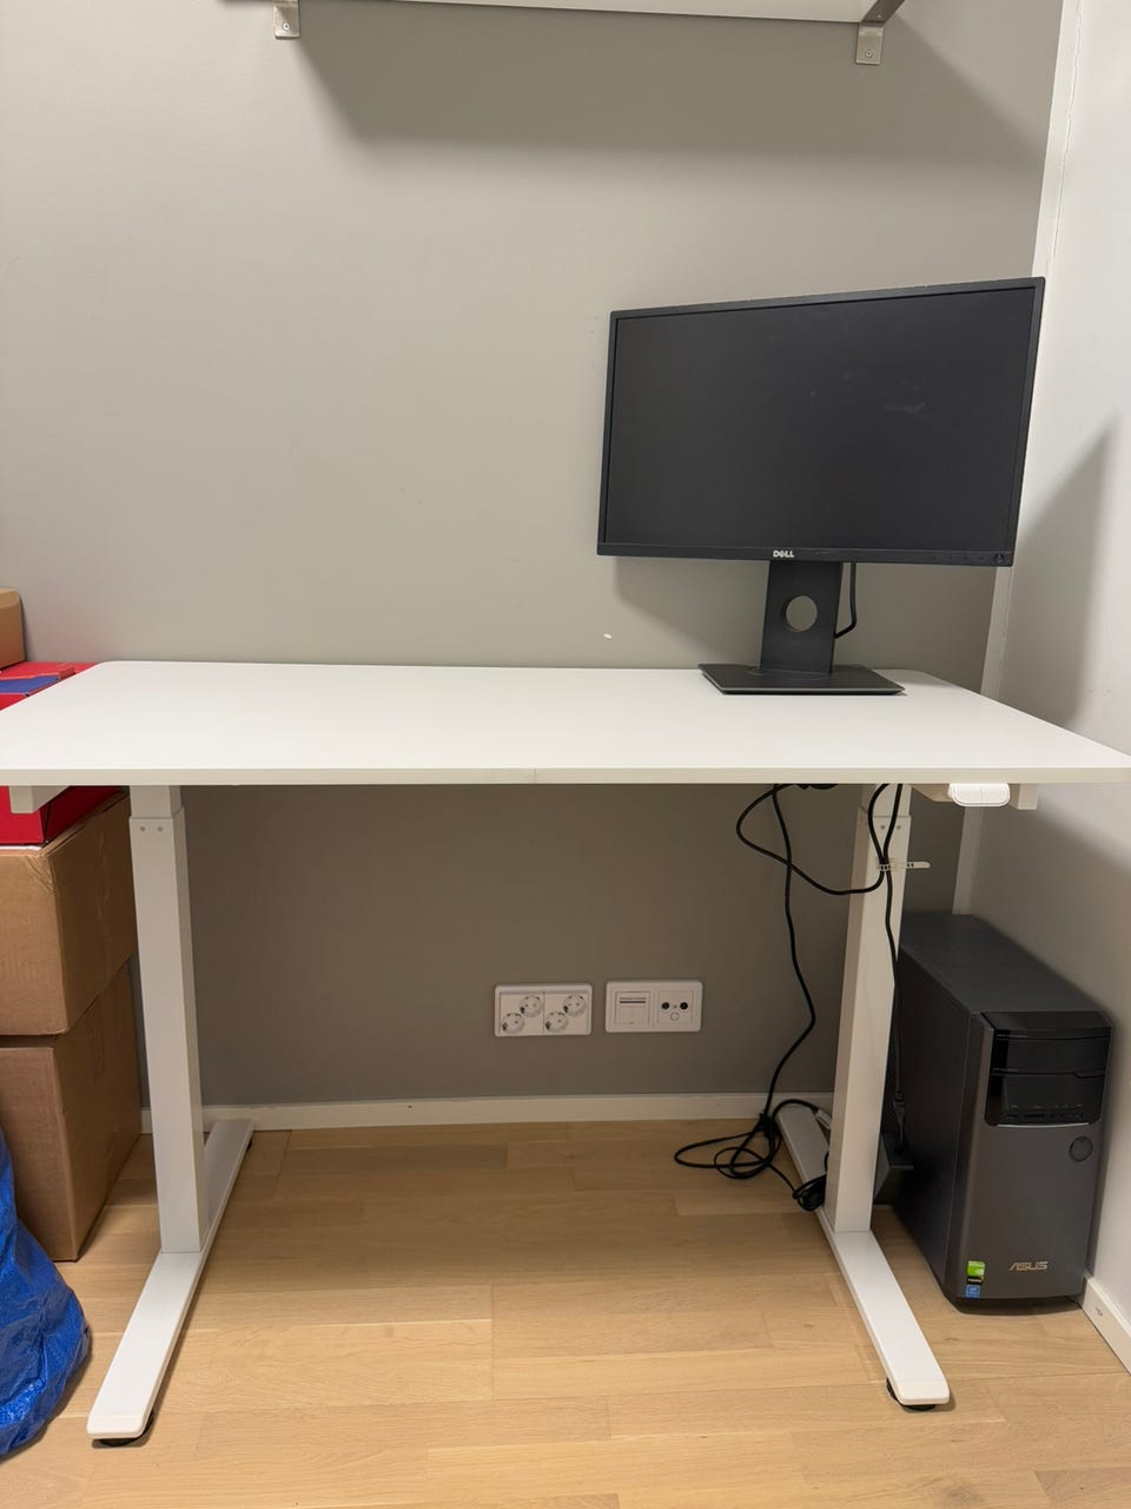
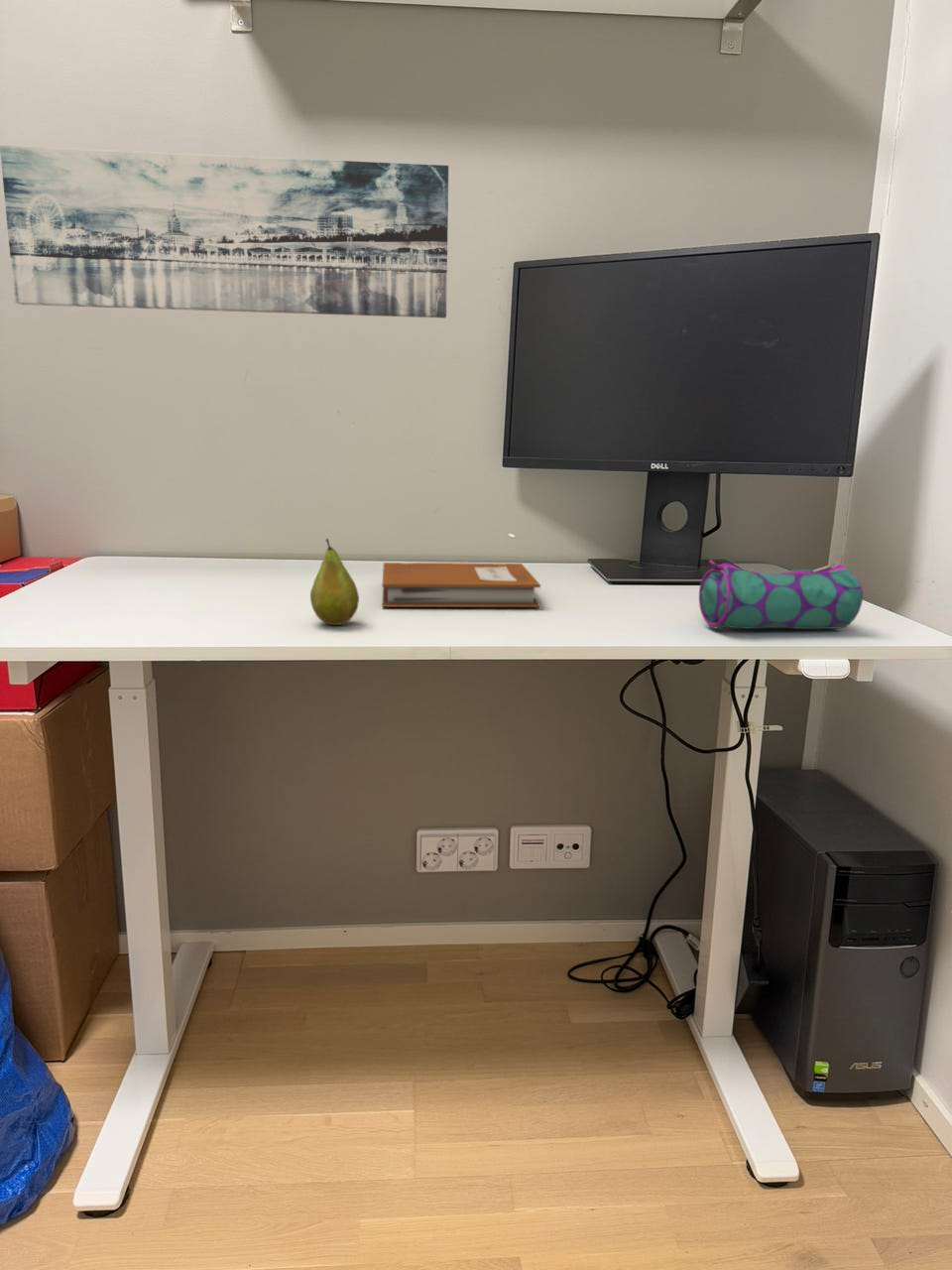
+ notebook (460, 582)
+ pencil case (778, 594)
+ wall art (233, 235)
+ fruit (334, 579)
